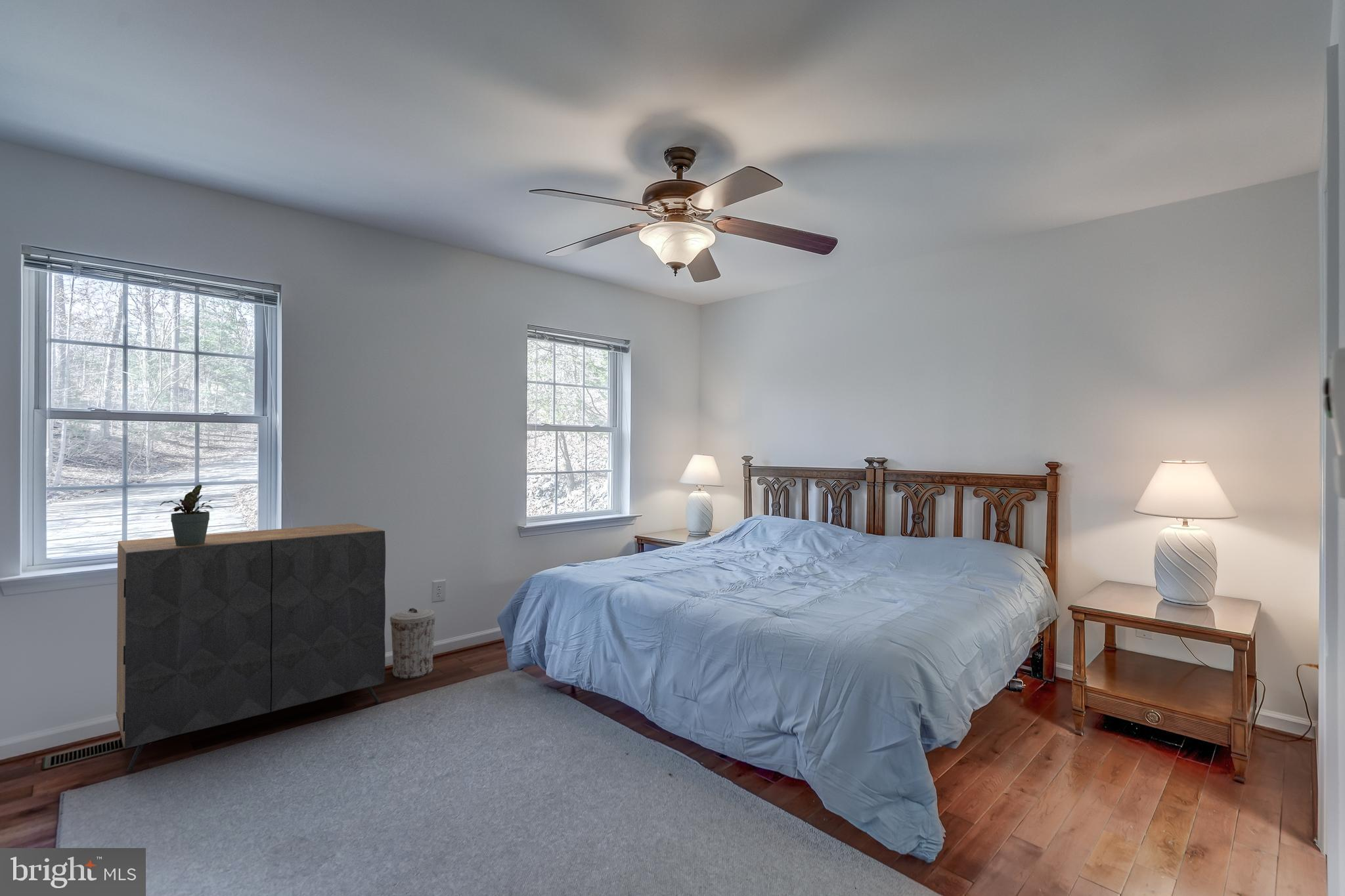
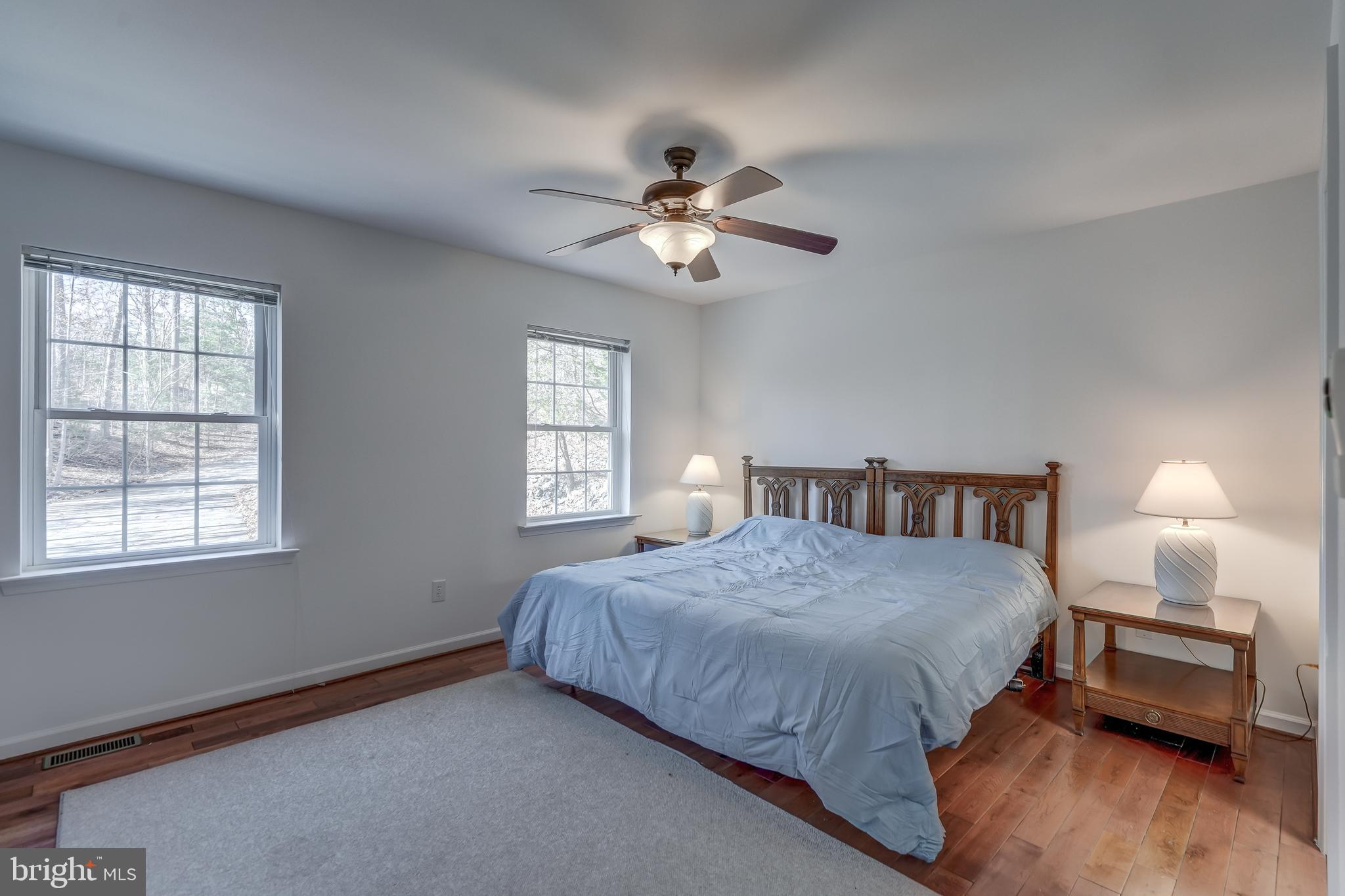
- potted plant (190, 514)
- dresser (259, 628)
- trash can (413, 640)
